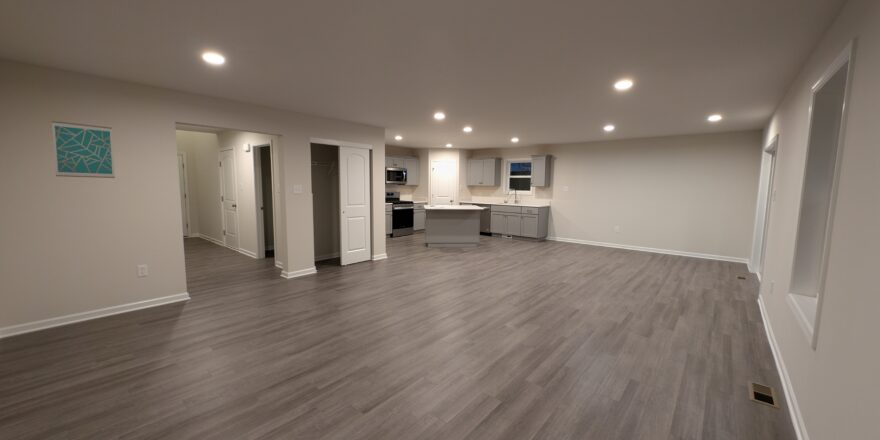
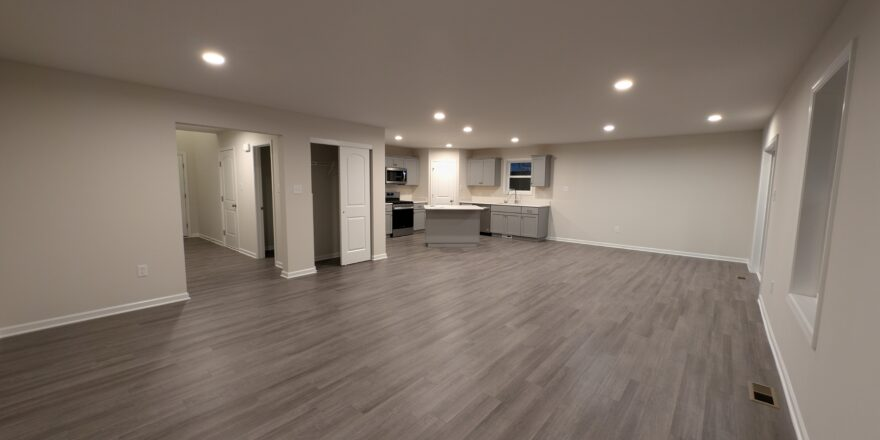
- wall art (84, 151)
